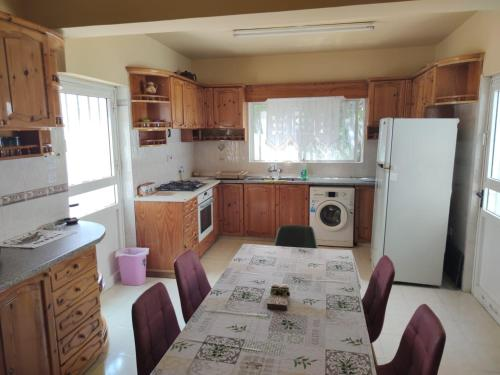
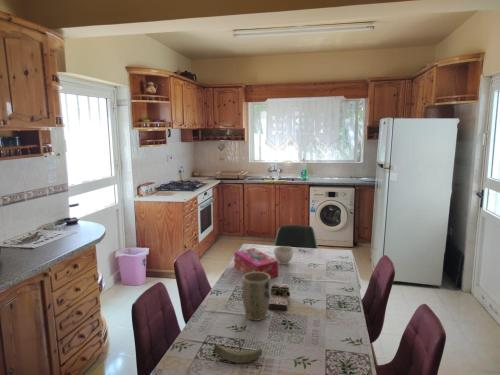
+ banana (237, 351)
+ tissue box (255, 263)
+ bowl (283, 256)
+ plant pot (256, 296)
